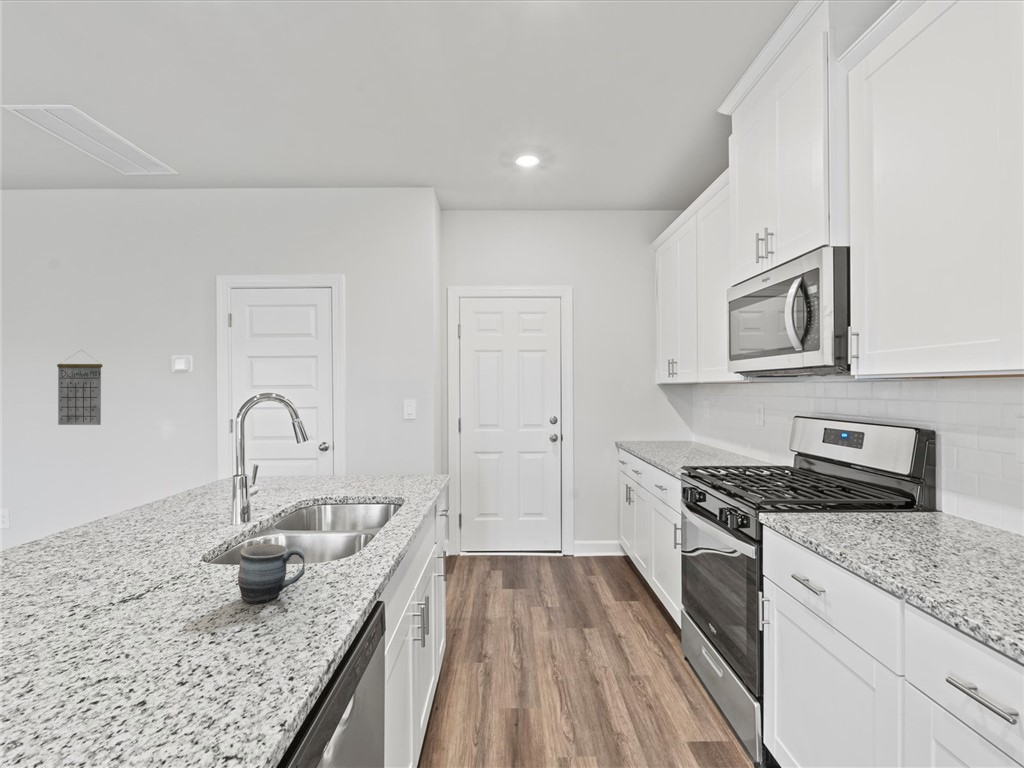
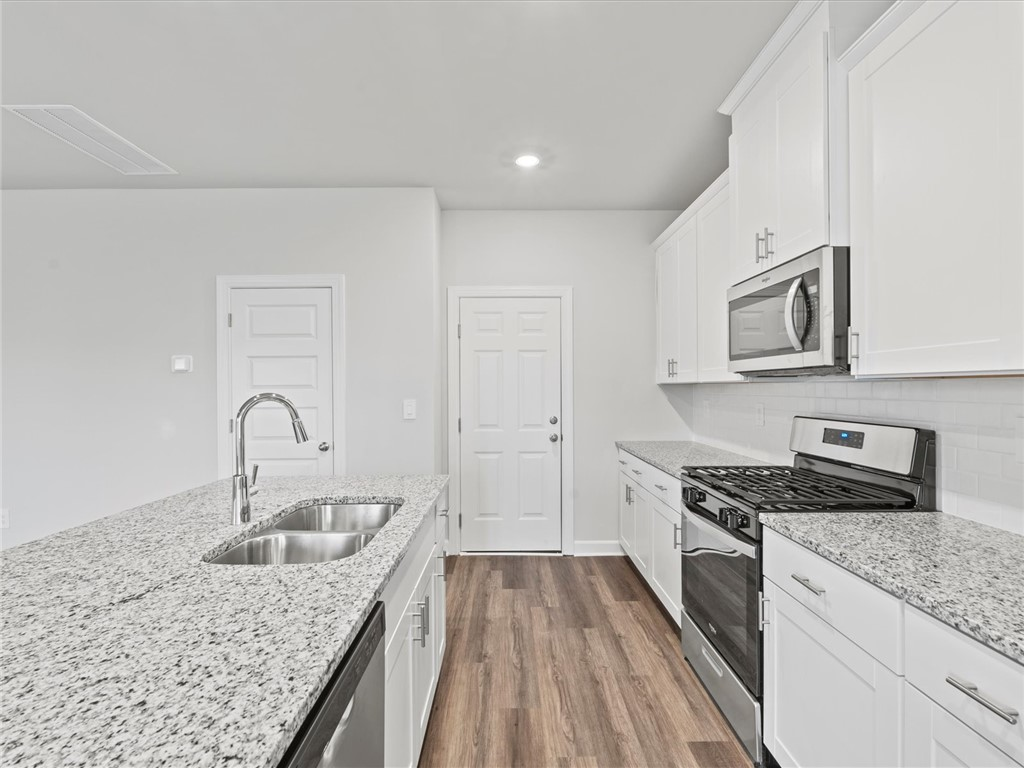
- calendar (79, 387)
- mug (272, 571)
